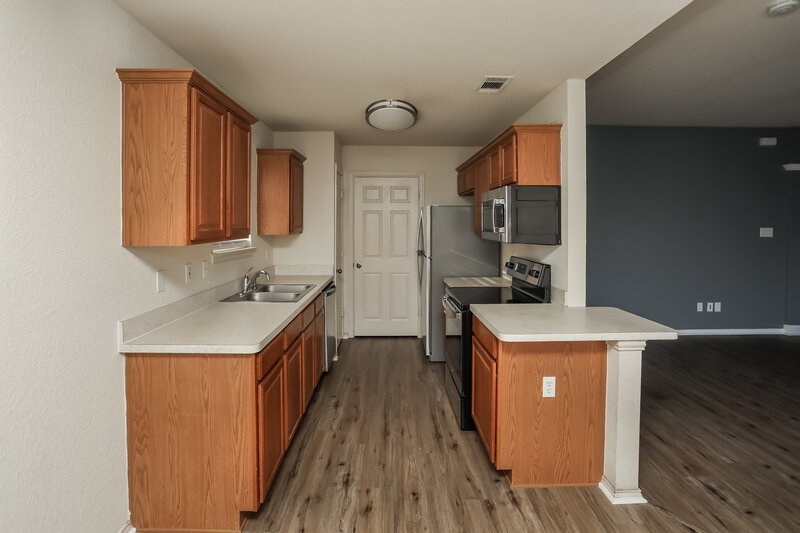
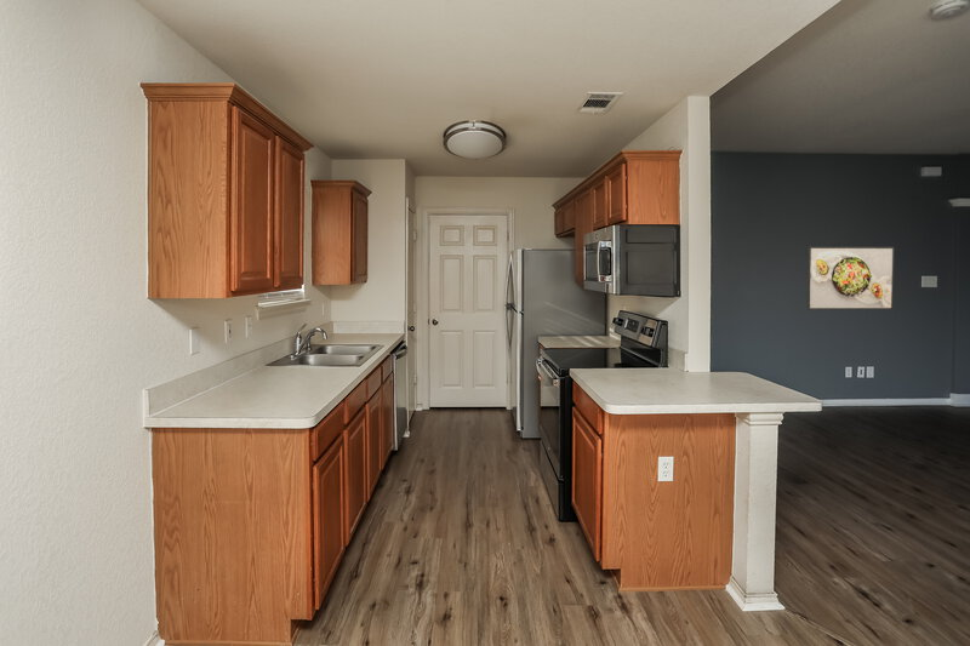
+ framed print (850, 278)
